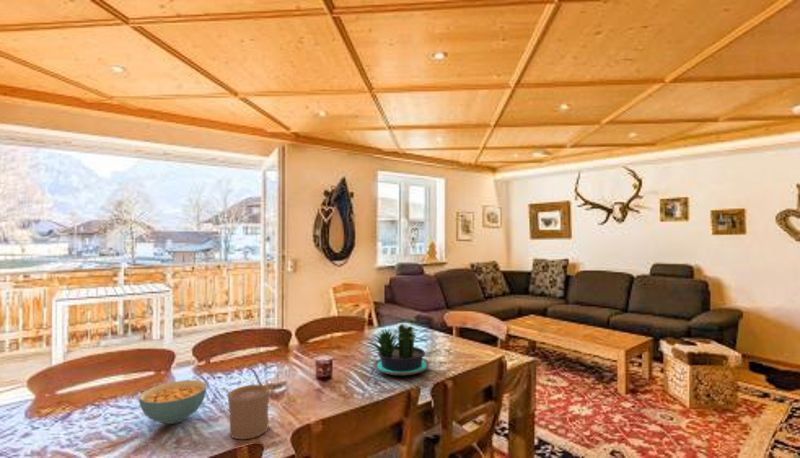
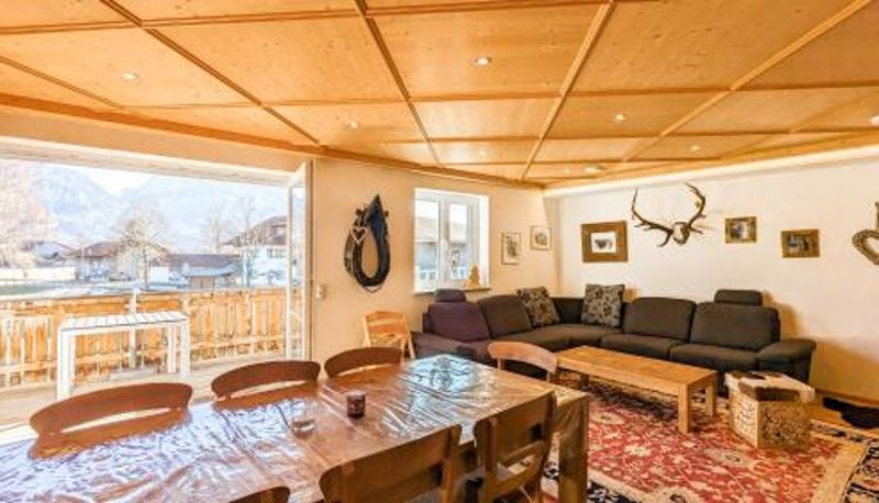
- cereal bowl (174, 405)
- cup (249, 410)
- potted plant (397, 346)
